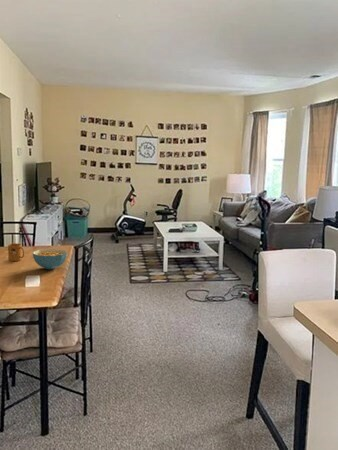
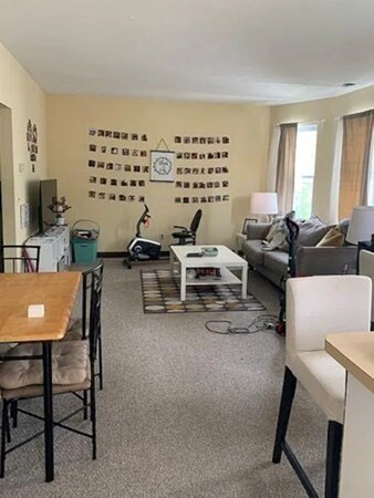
- mug (17, 252)
- cereal bowl (50, 260)
